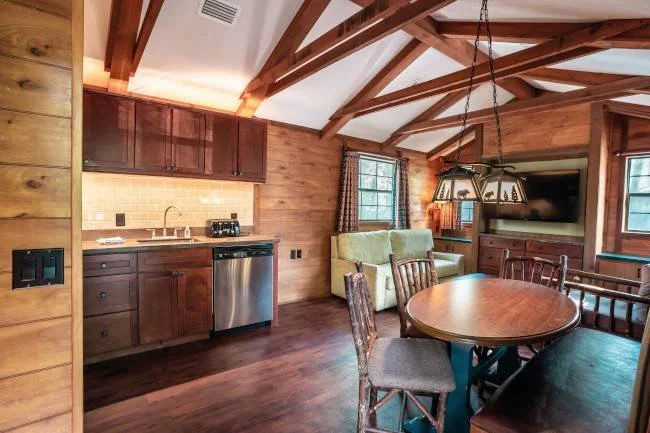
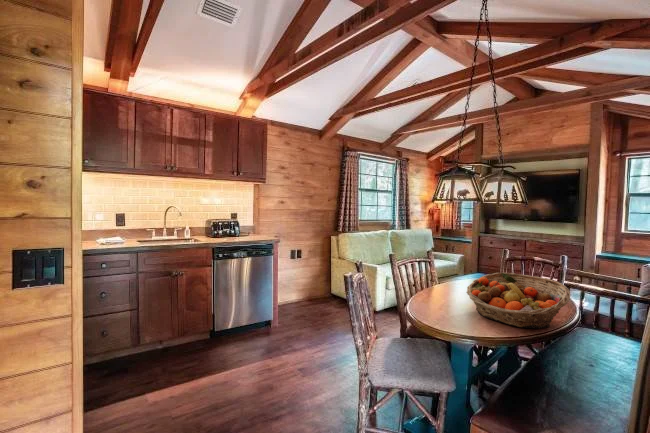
+ fruit basket (514, 297)
